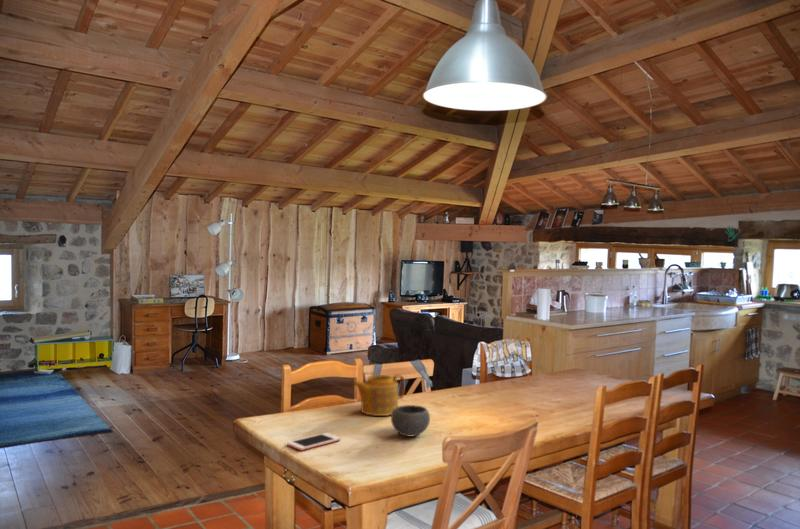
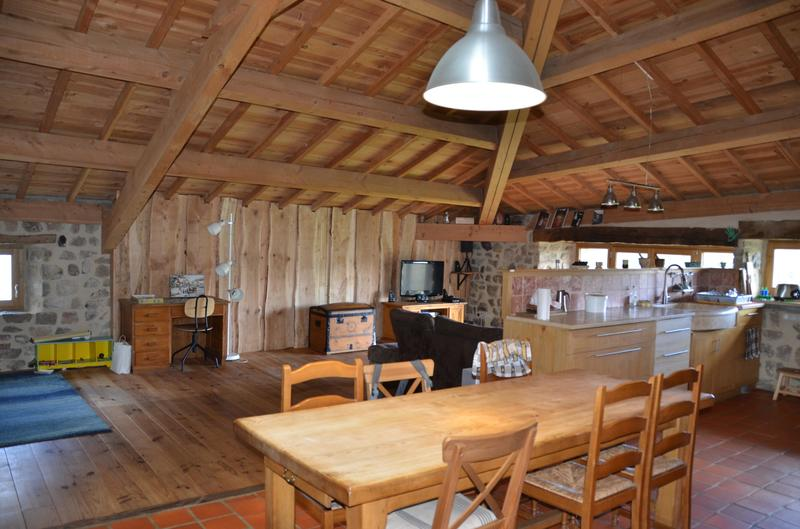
- teapot (378, 394)
- cell phone (314, 441)
- bowl (410, 421)
